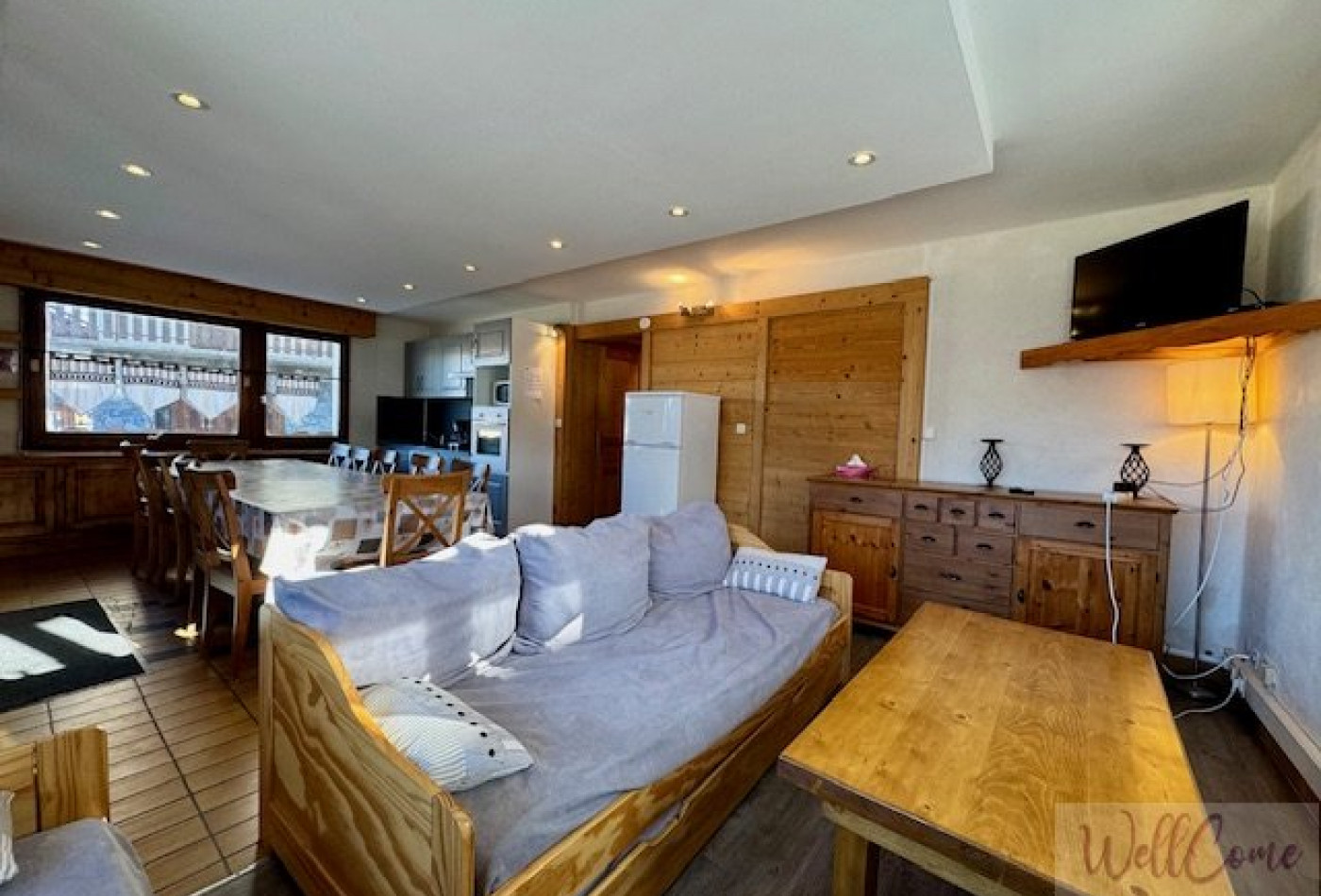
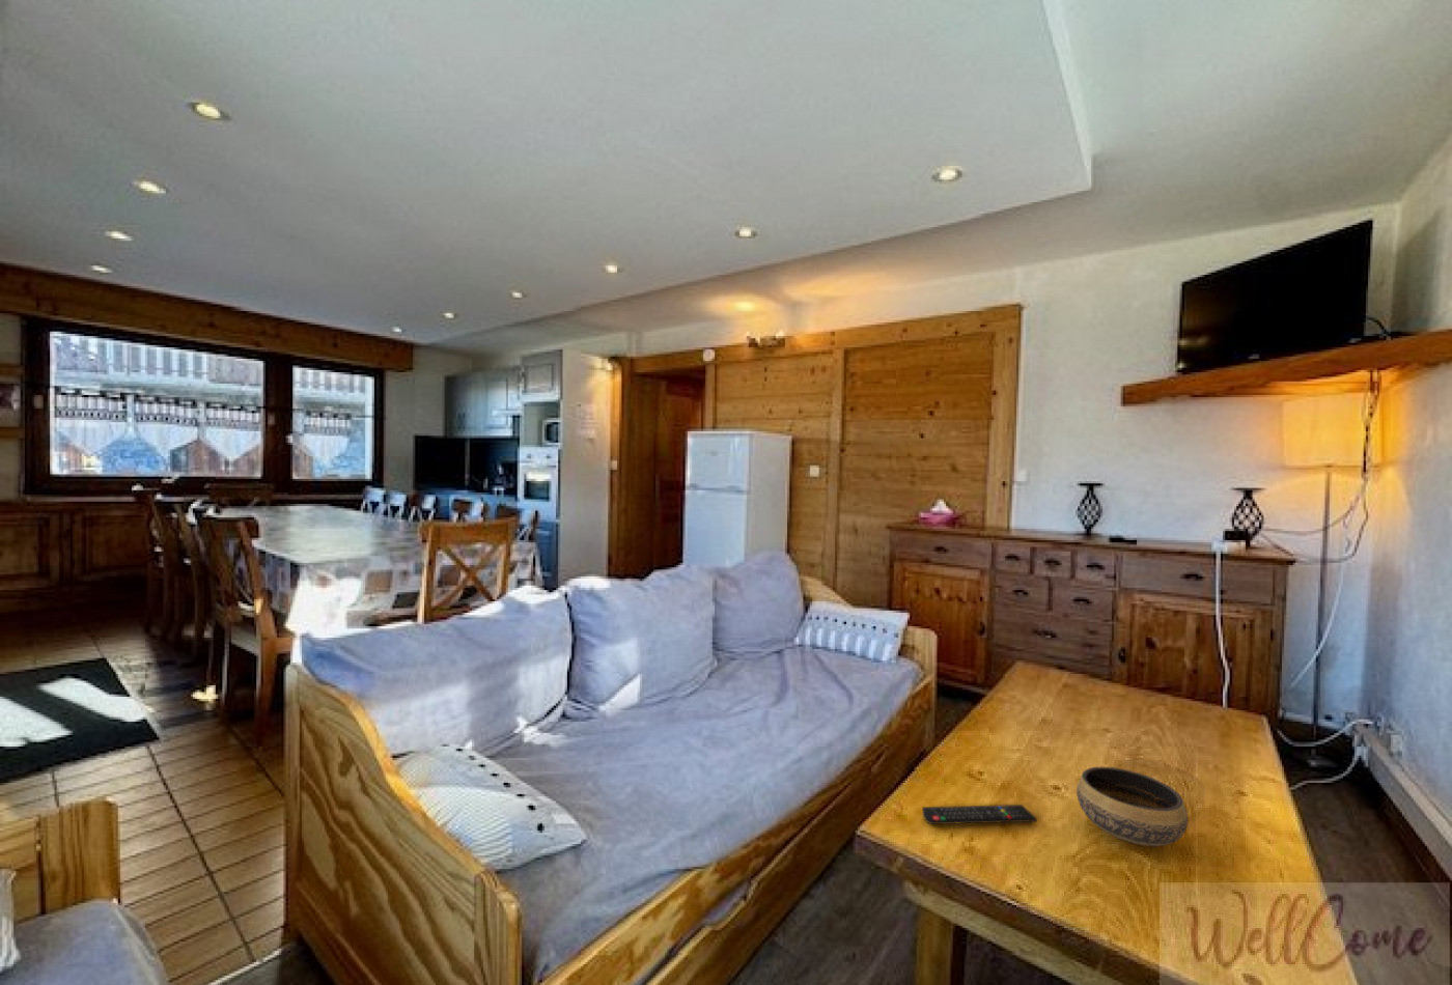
+ bowl (1130, 809)
+ remote control (977, 815)
